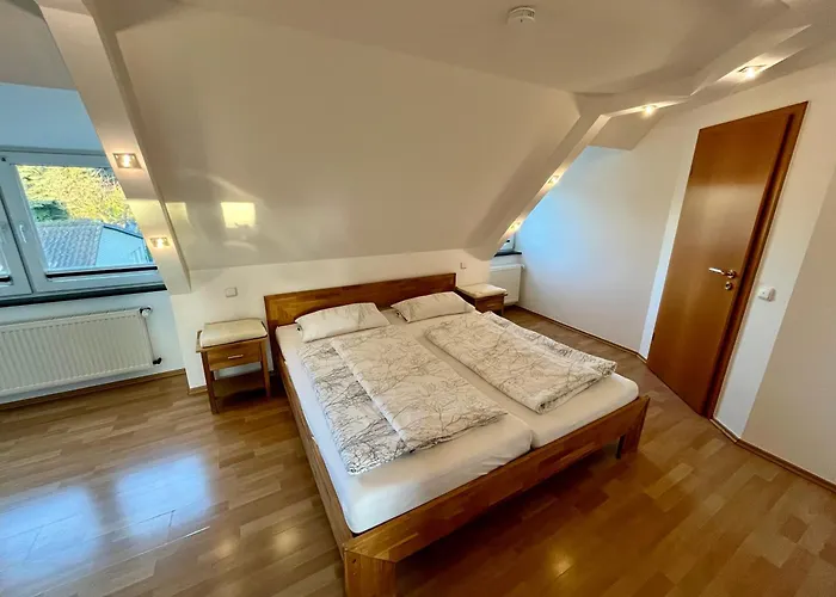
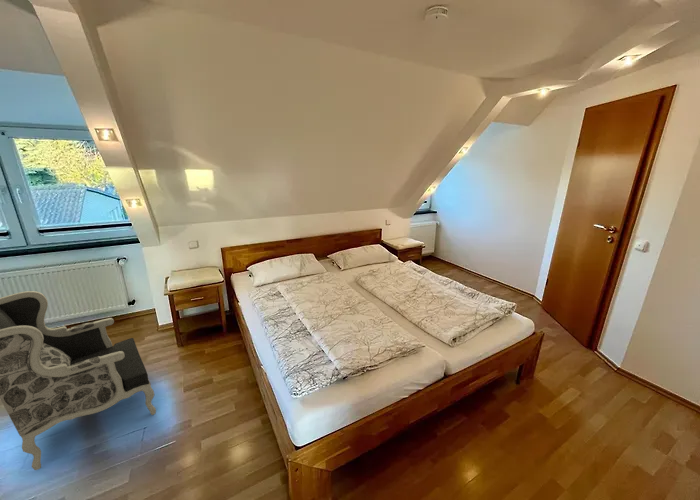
+ armchair (78, 357)
